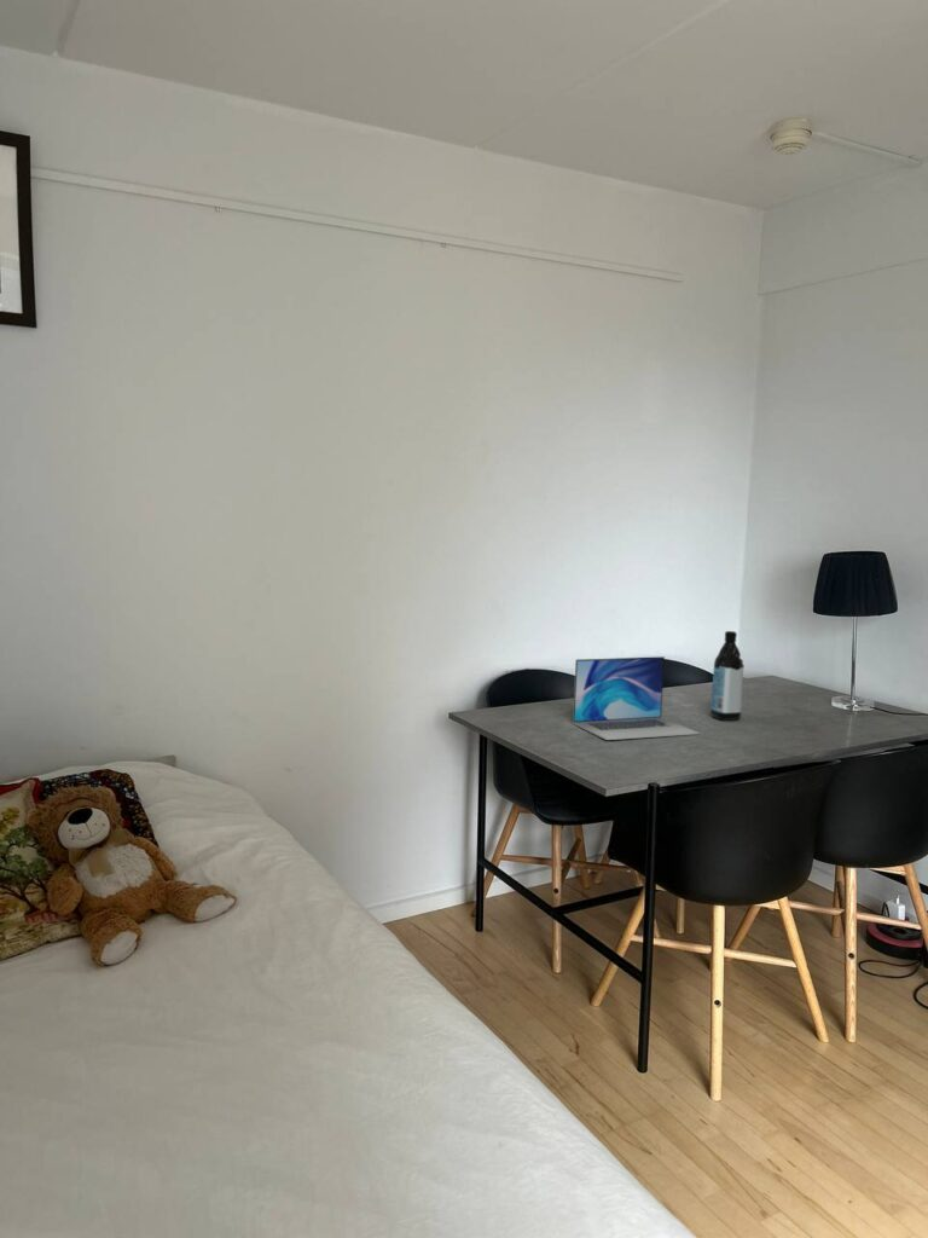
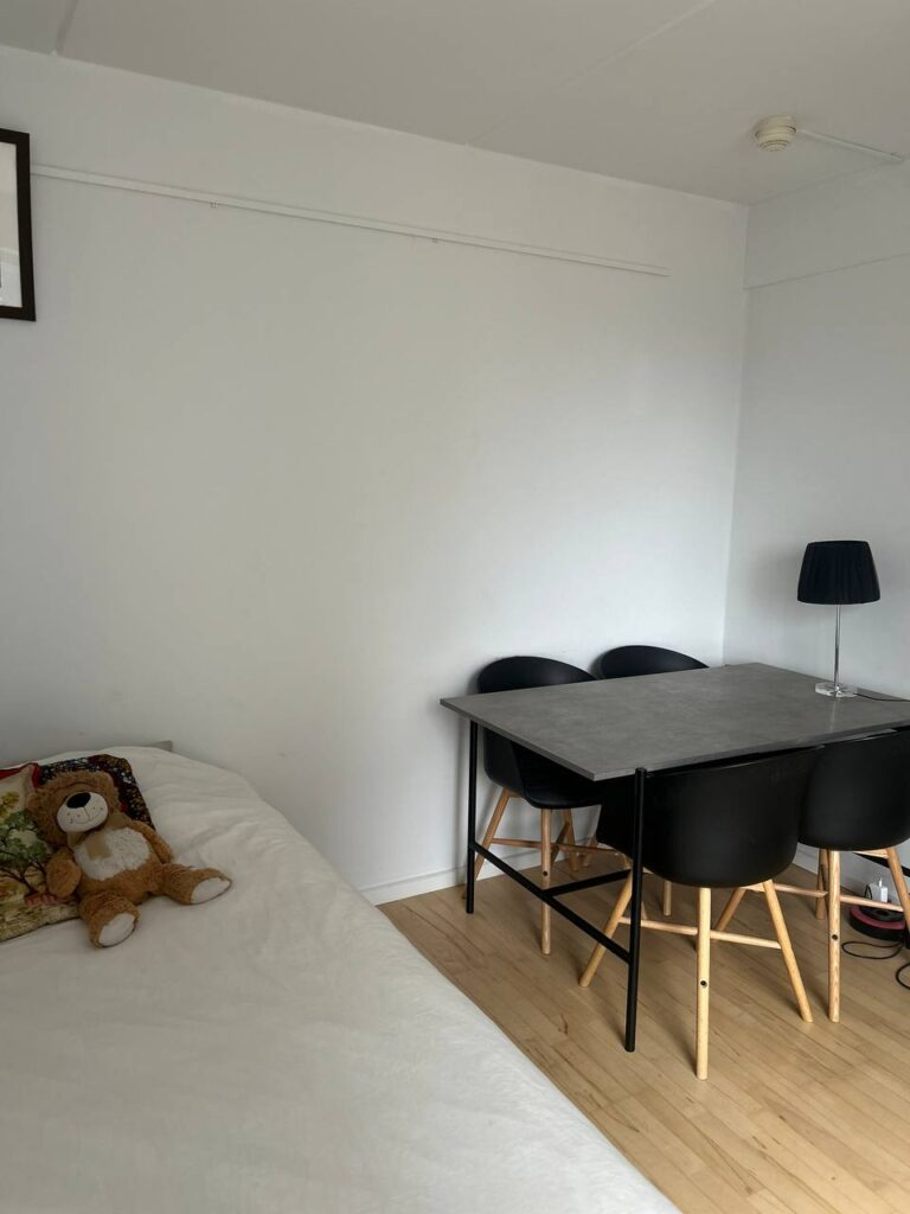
- laptop (636, 695)
- water bottle (727, 675)
